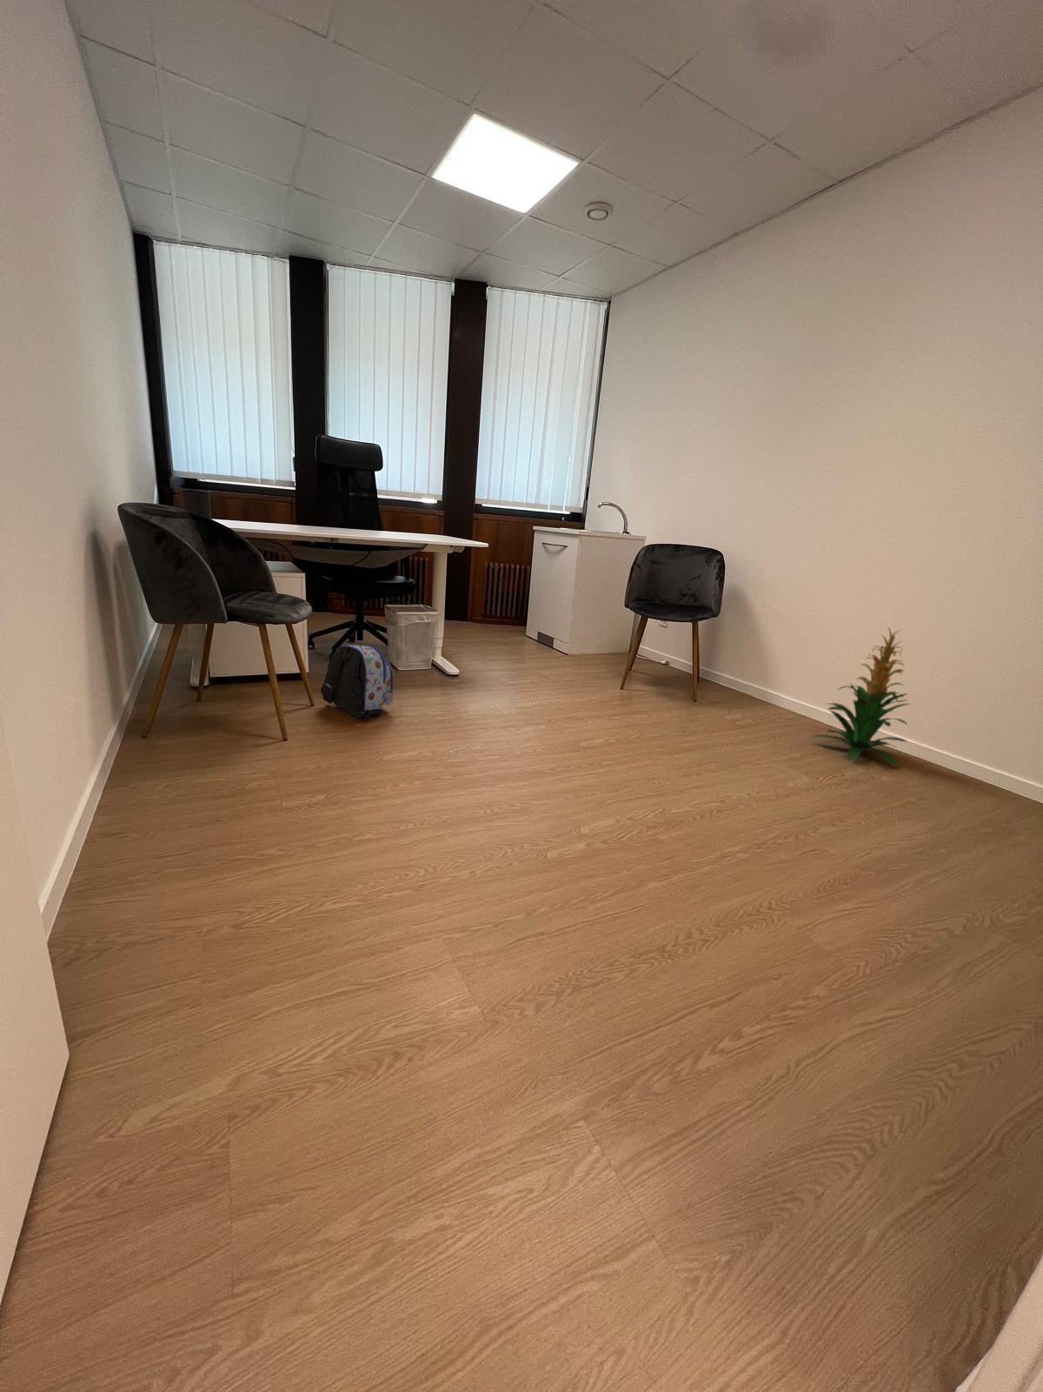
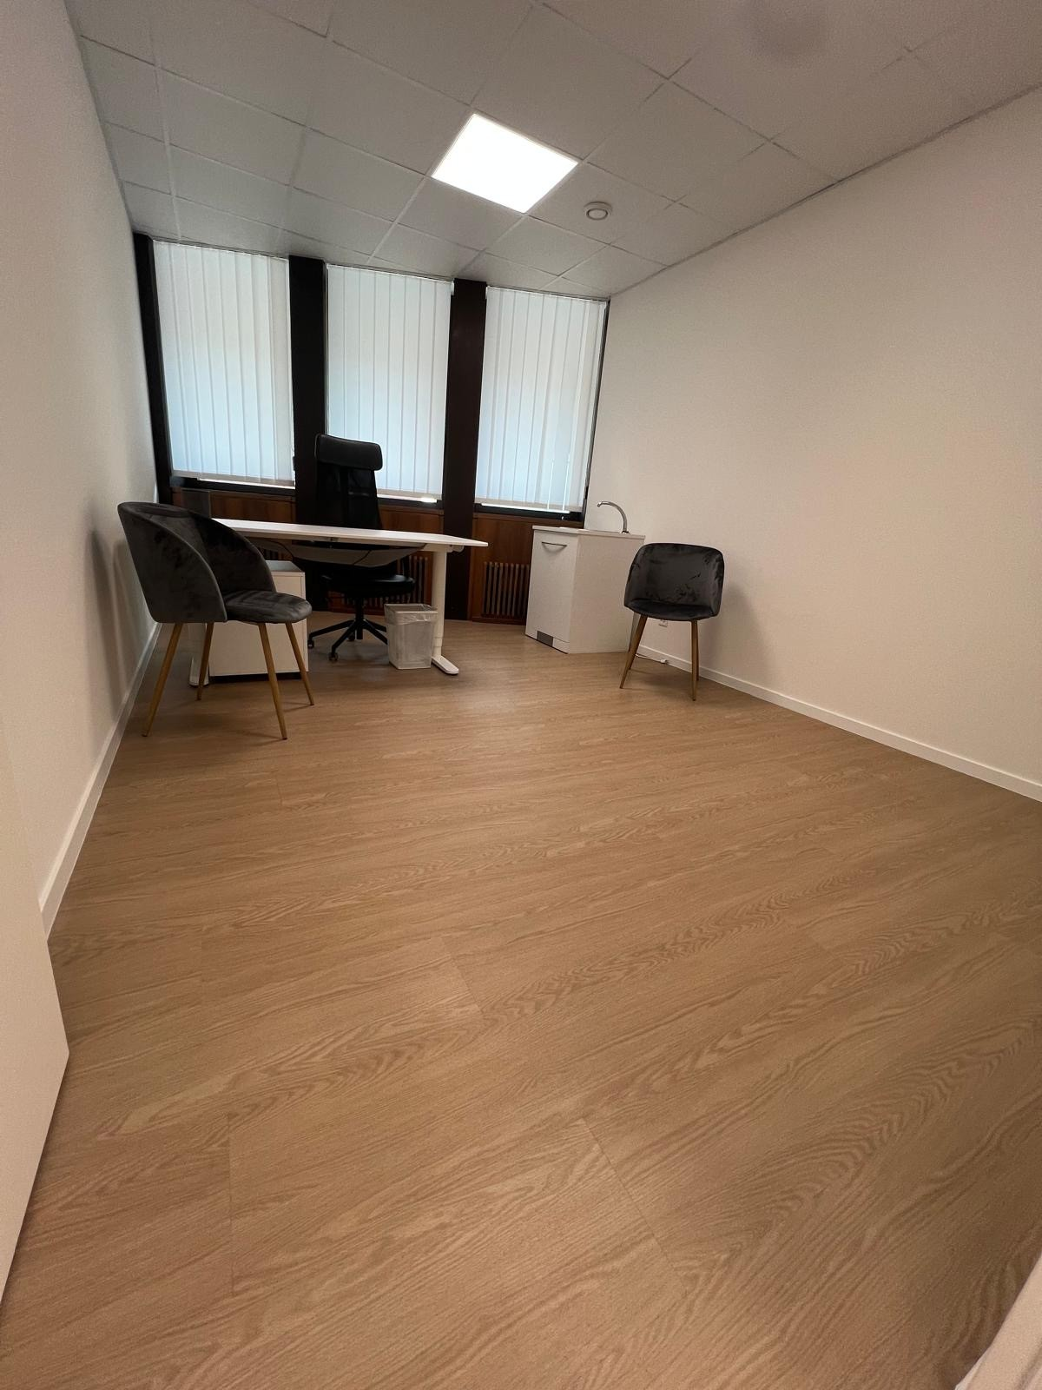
- backpack (362, 677)
- indoor plant (875, 691)
